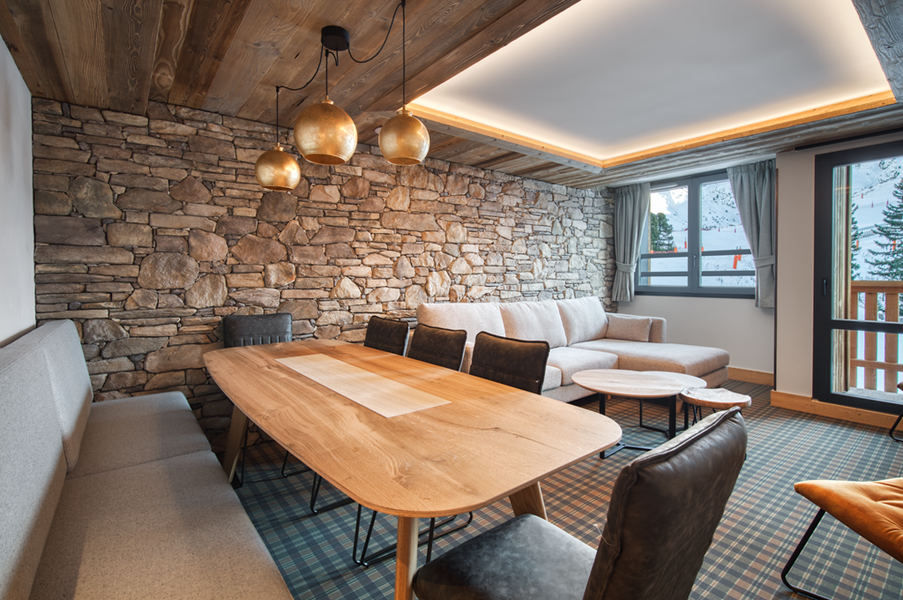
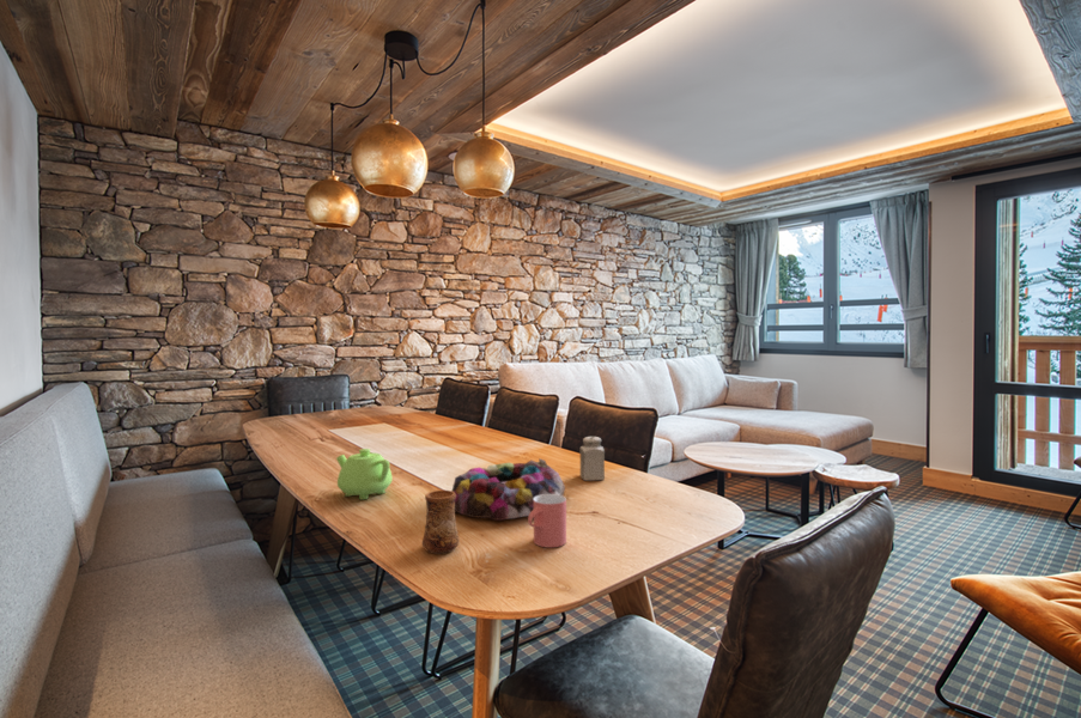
+ teapot (363, 470)
+ cup (441, 521)
+ salt shaker (591, 457)
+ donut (506, 482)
+ cup (545, 522)
